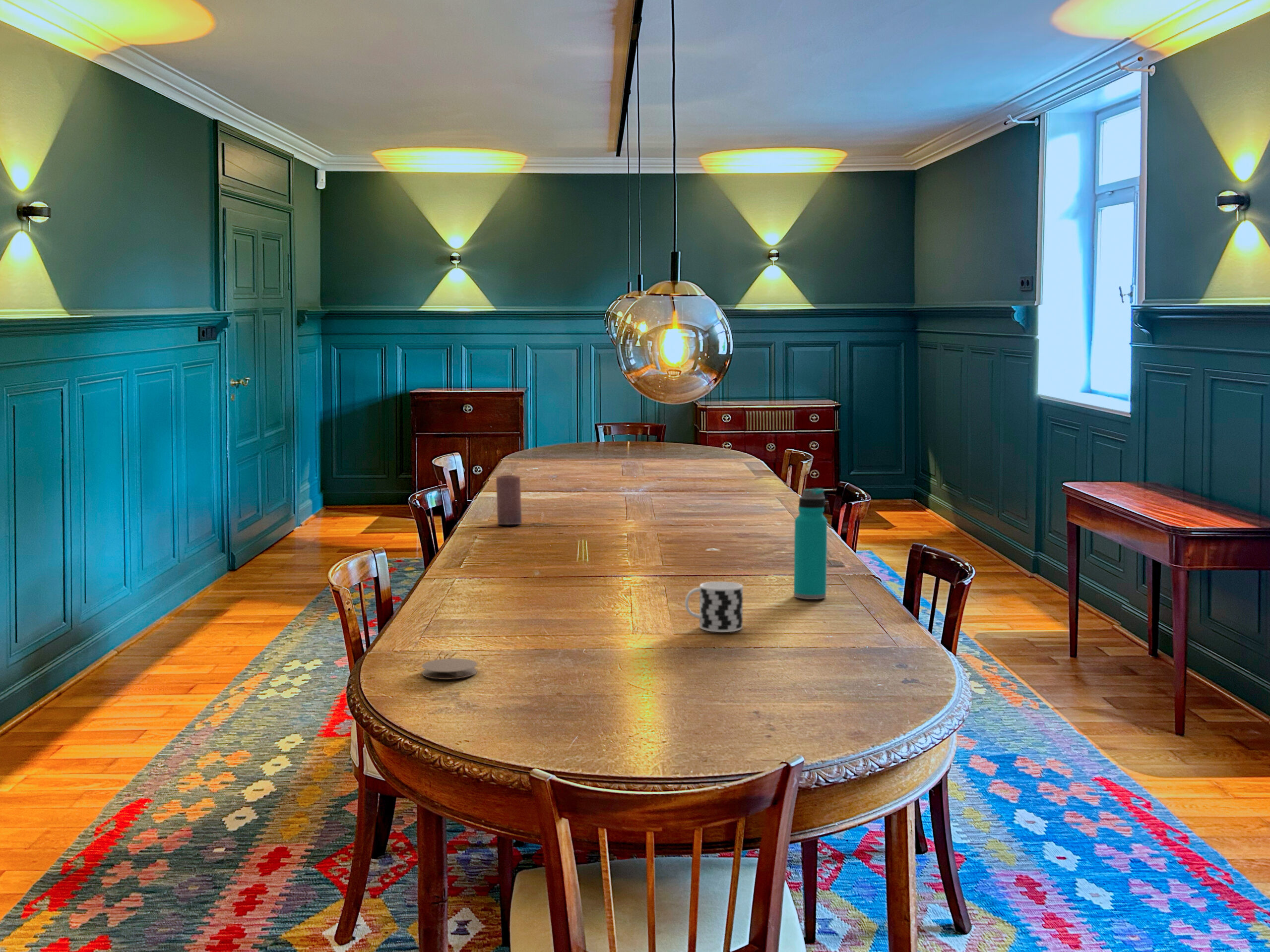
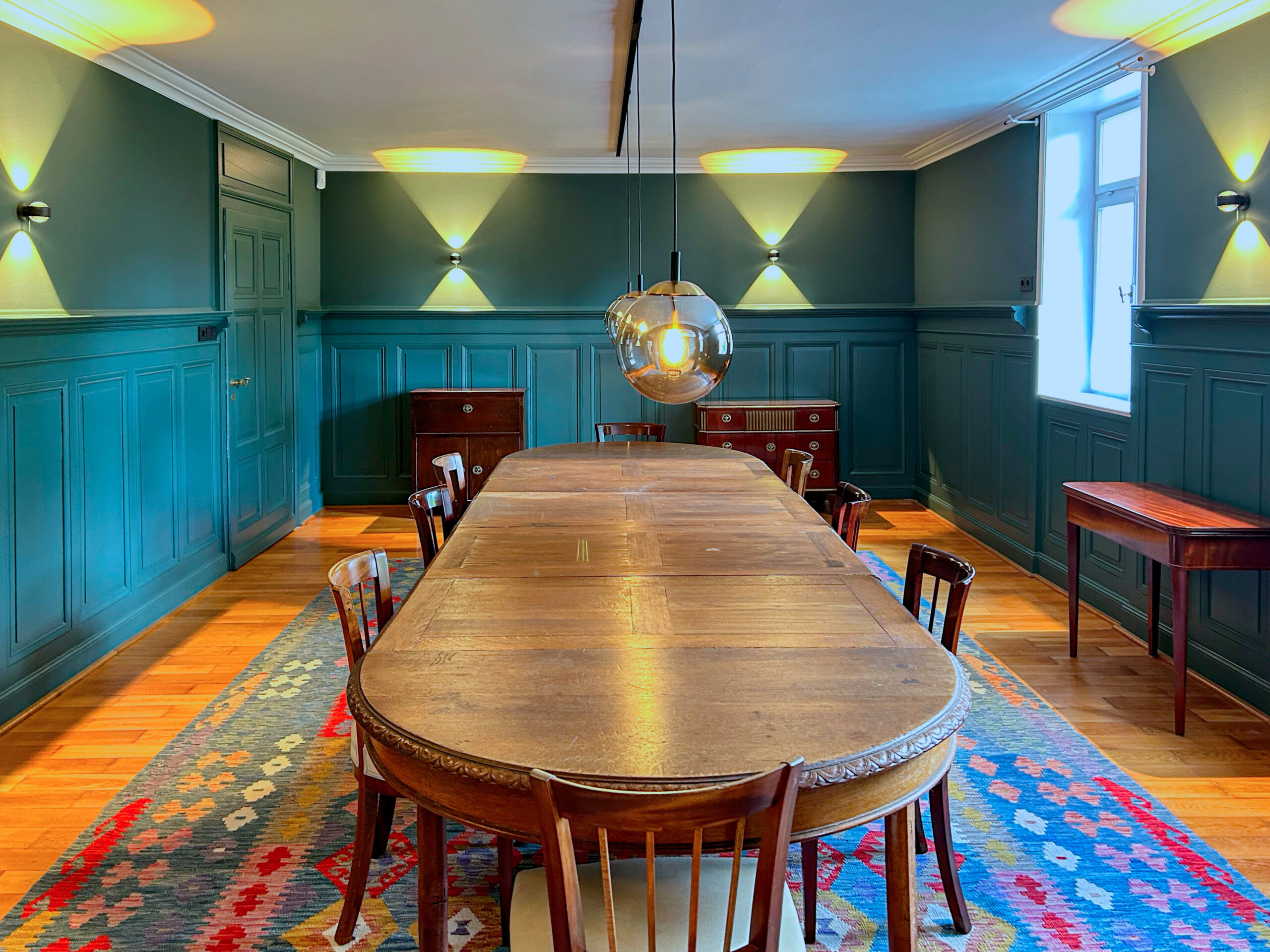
- cup (713, 606)
- water bottle (811, 543)
- coaster (449, 668)
- candle (509, 500)
